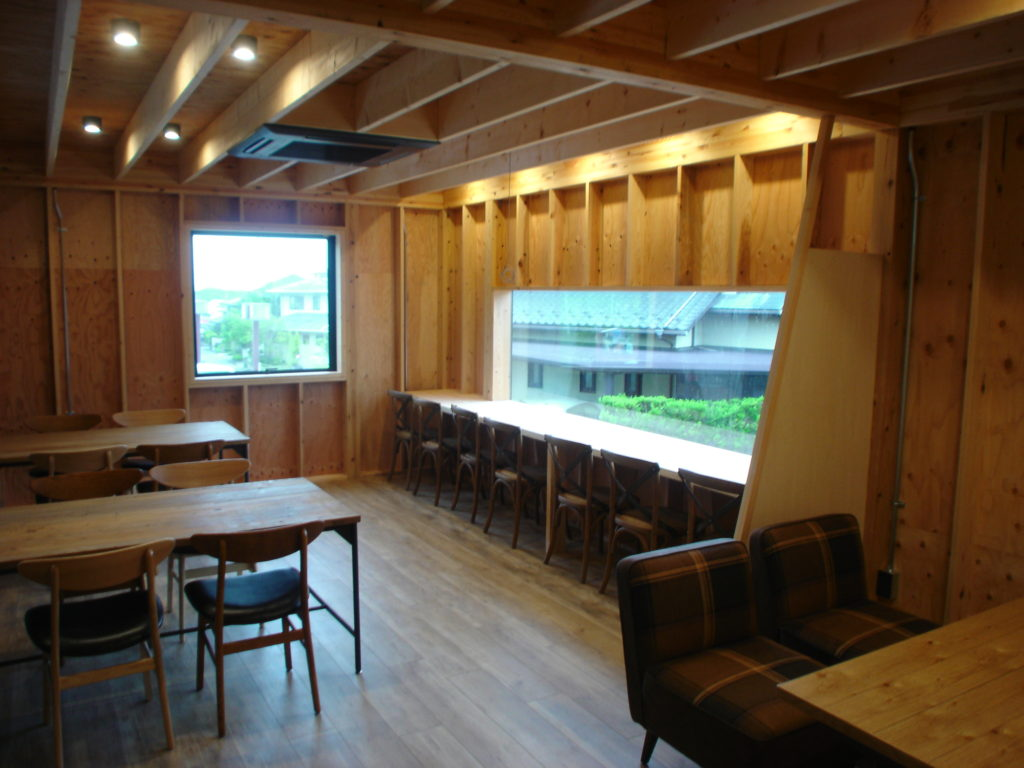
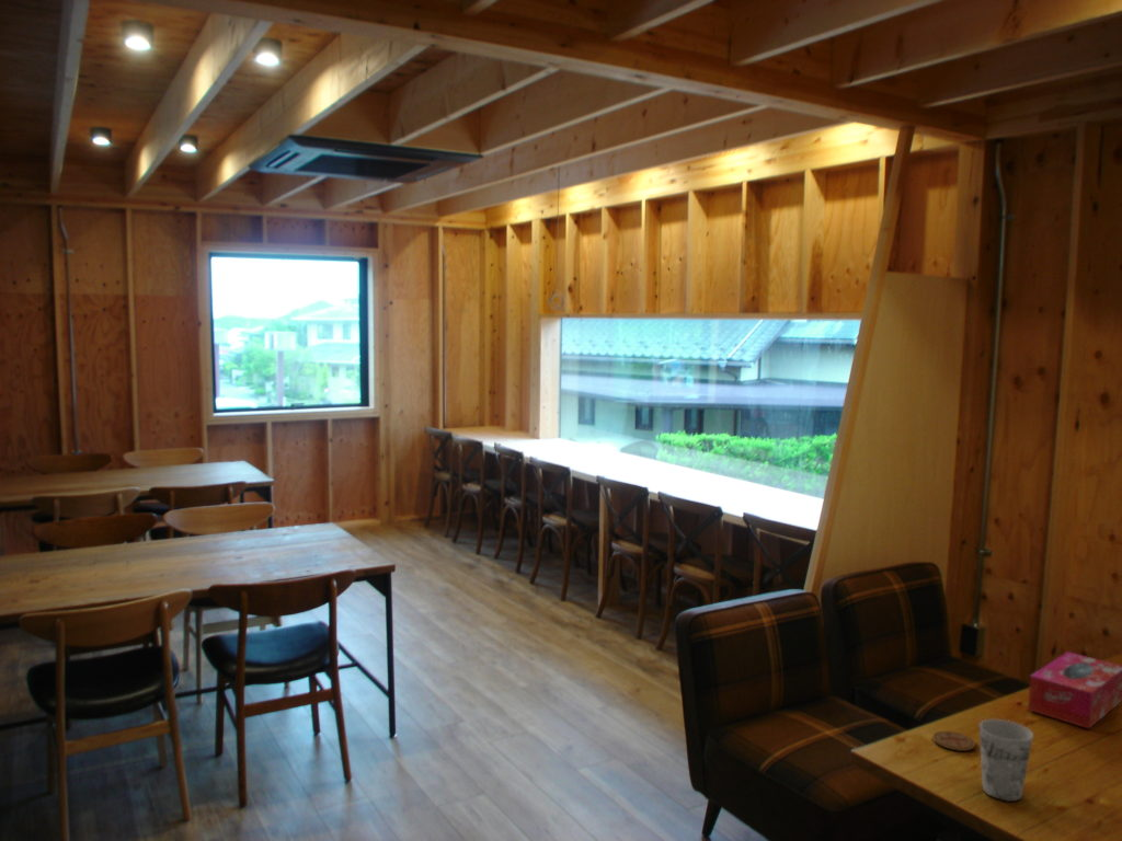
+ coaster (953, 740)
+ tissue box (1077, 688)
+ cup (1004, 761)
